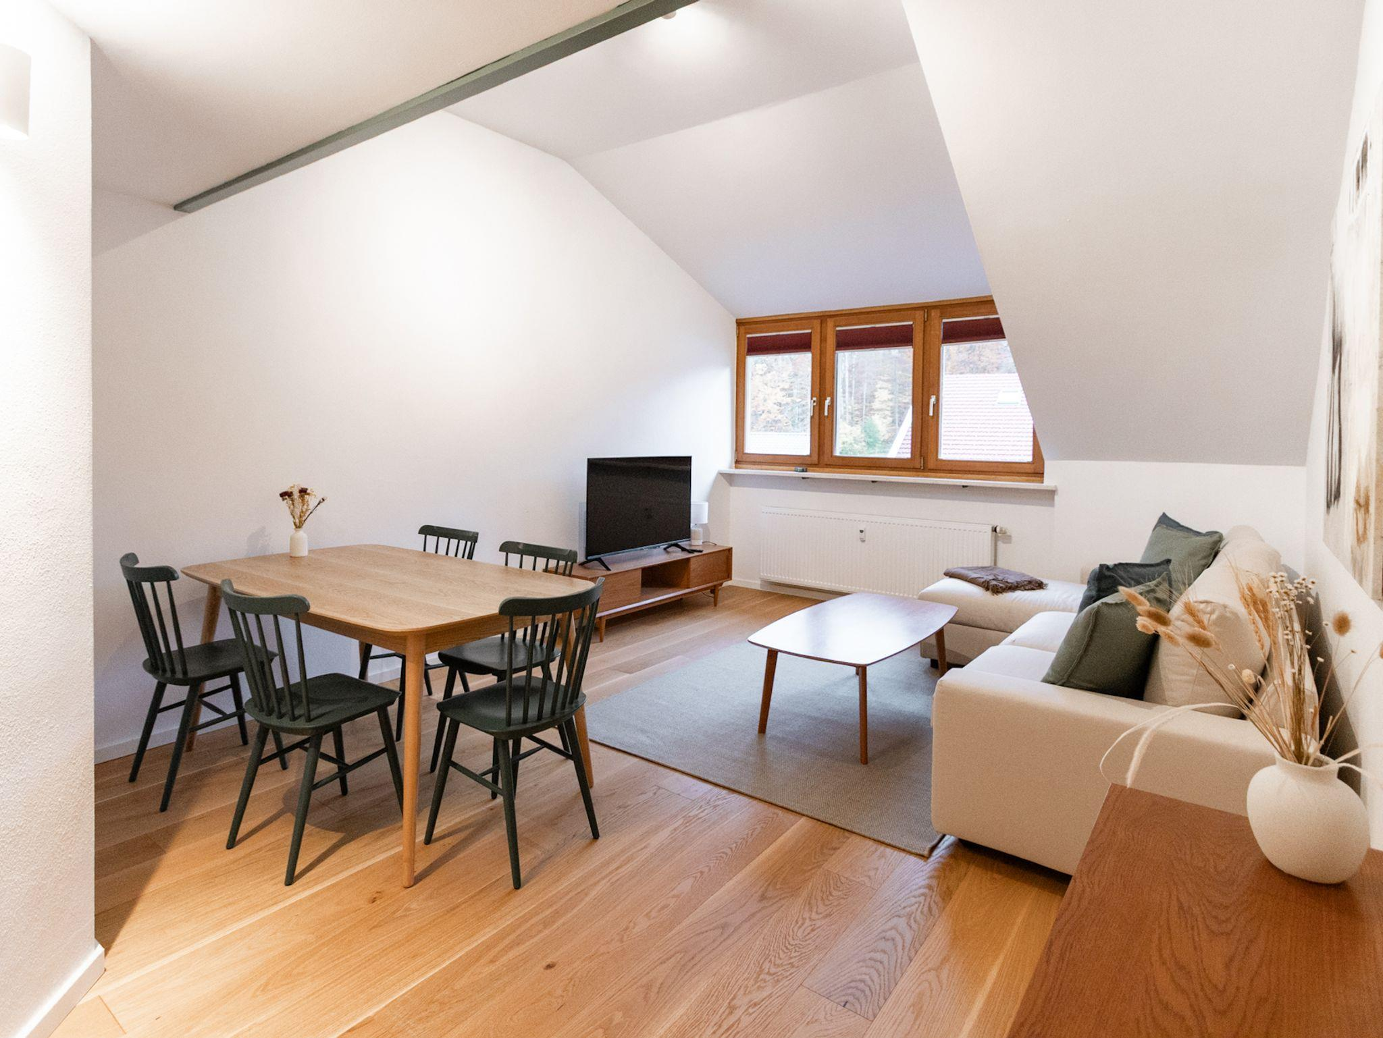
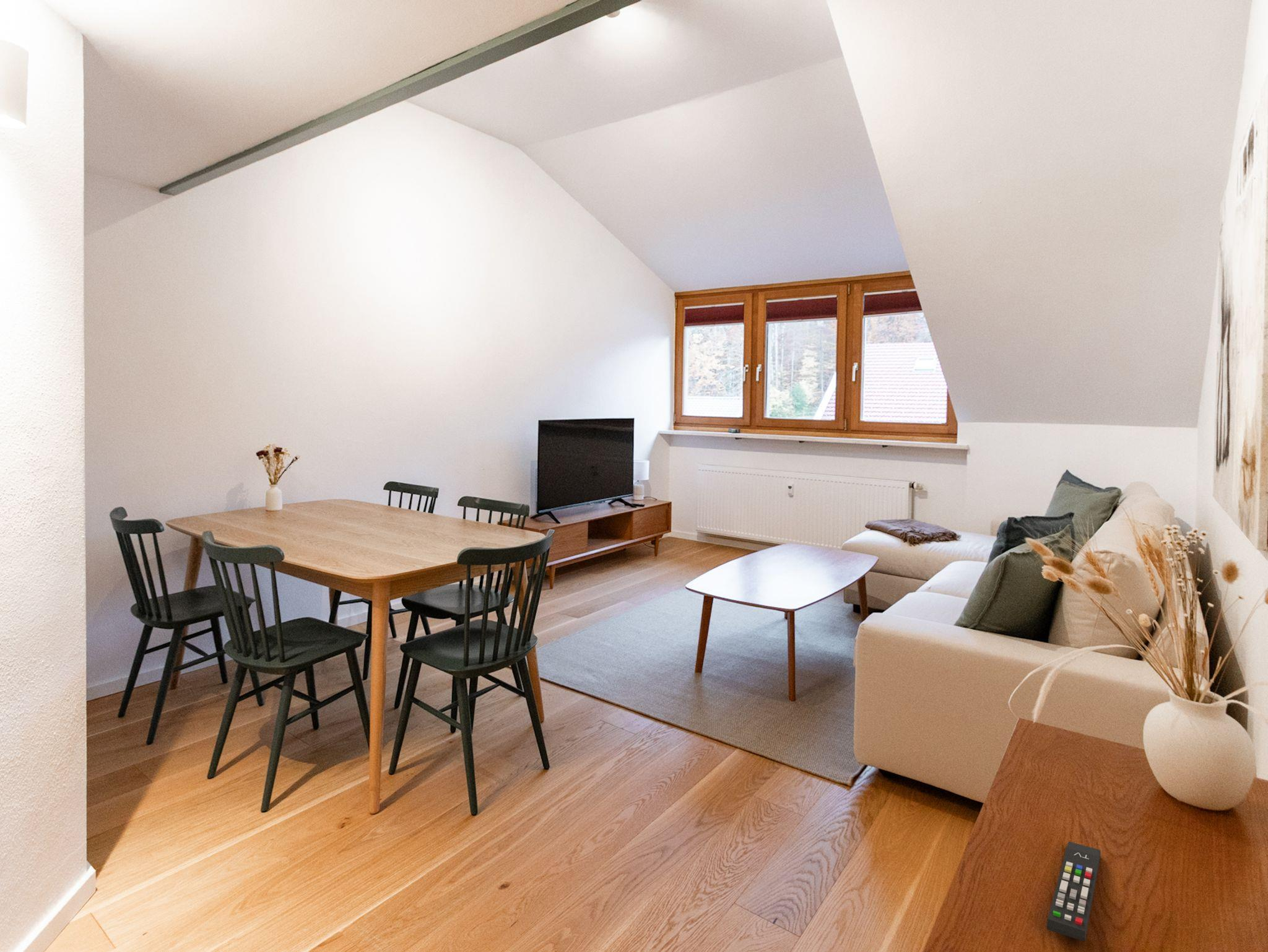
+ remote control (1076, 886)
